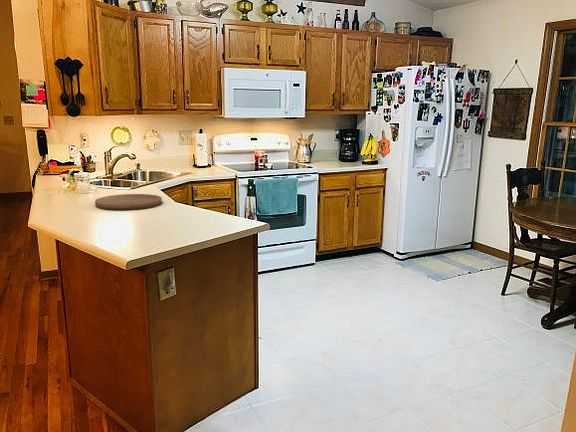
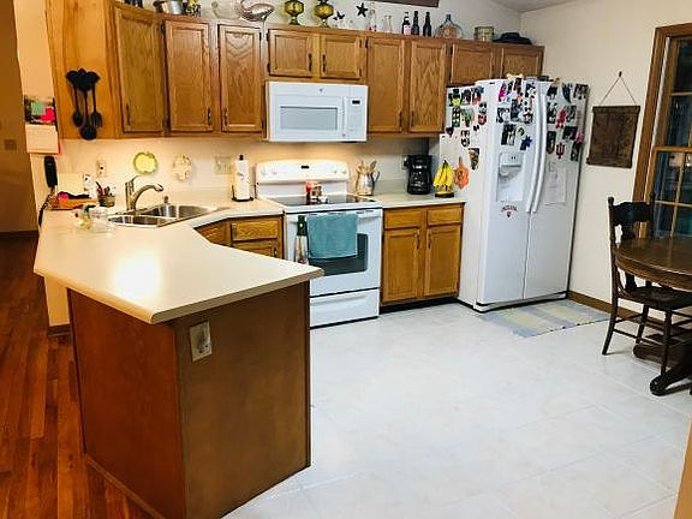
- cutting board (129, 201)
